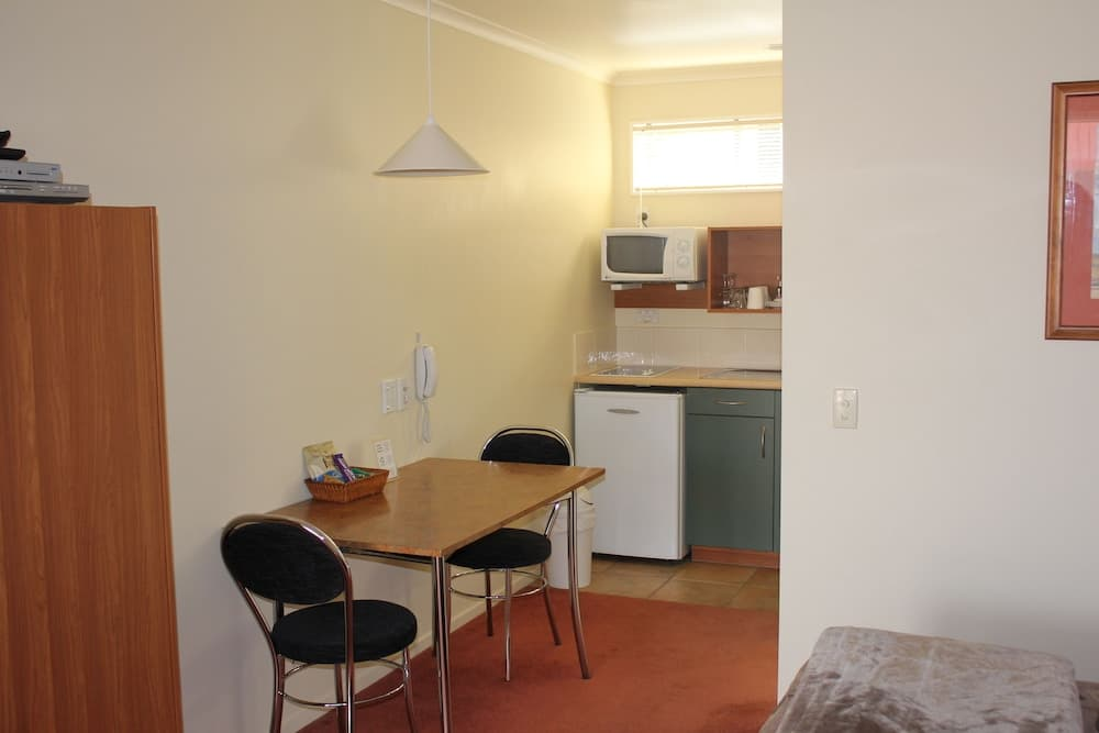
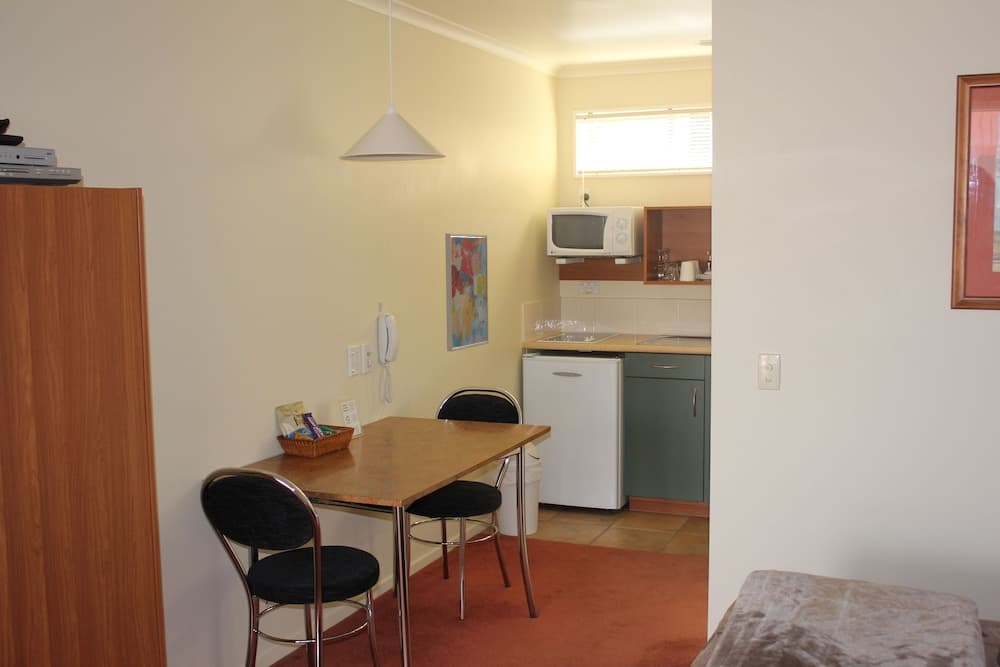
+ wall art (467, 291)
